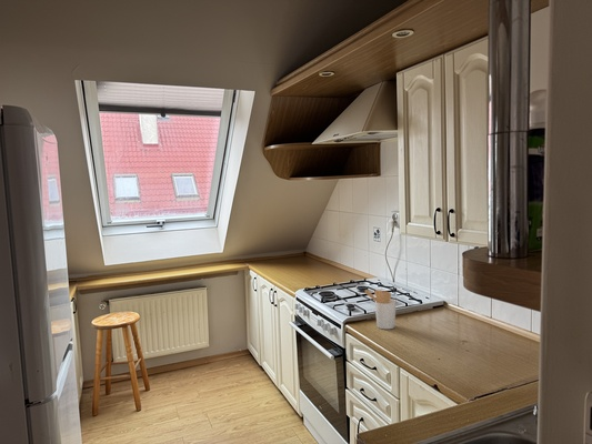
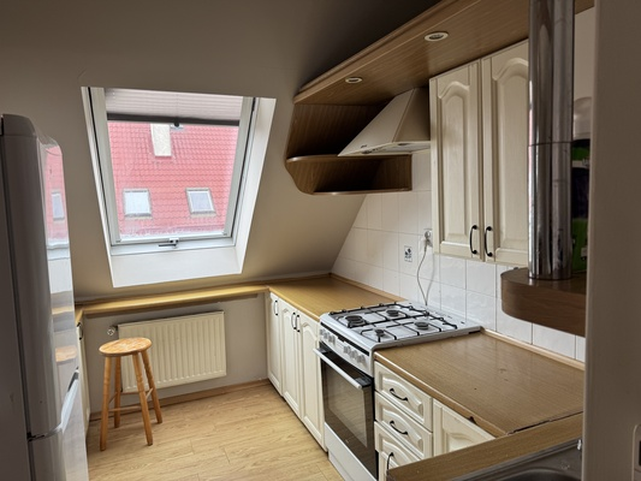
- utensil holder (380, 307)
